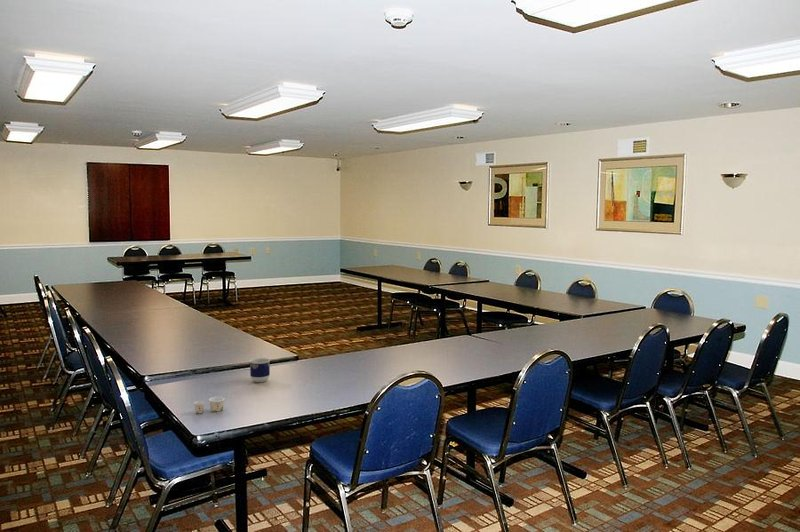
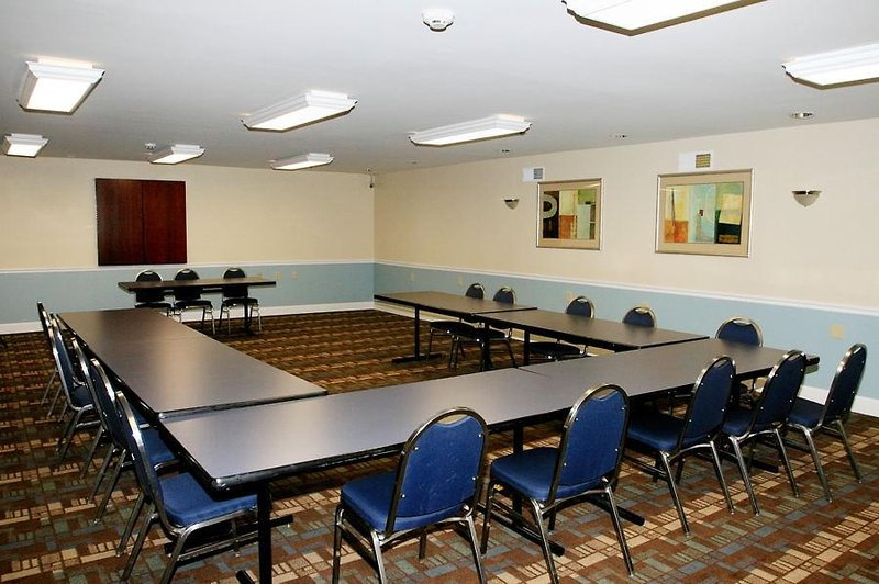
- paper cup (210, 405)
- cup (261, 371)
